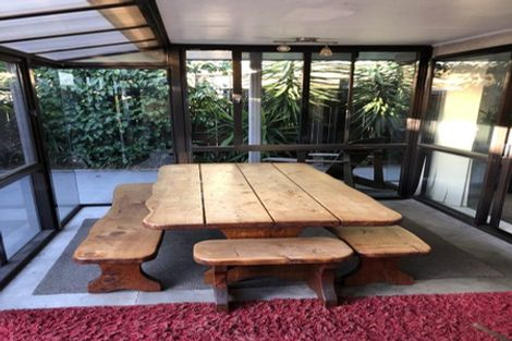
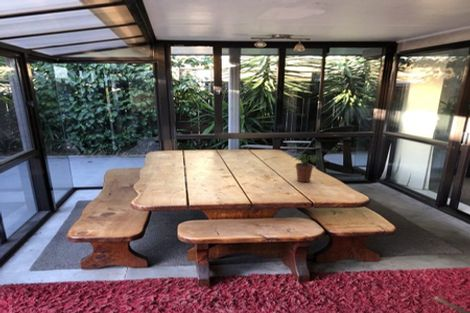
+ potted plant (305, 167)
